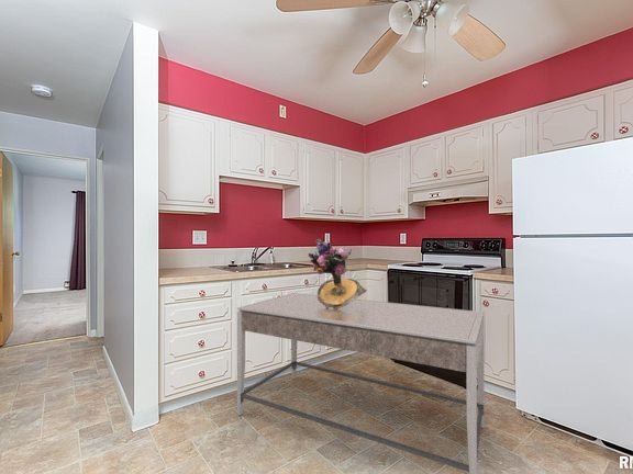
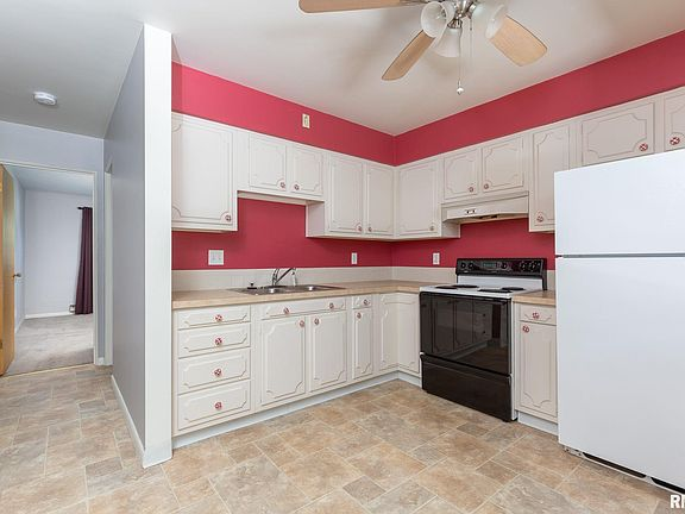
- dining table (353, 374)
- bouquet (335, 272)
